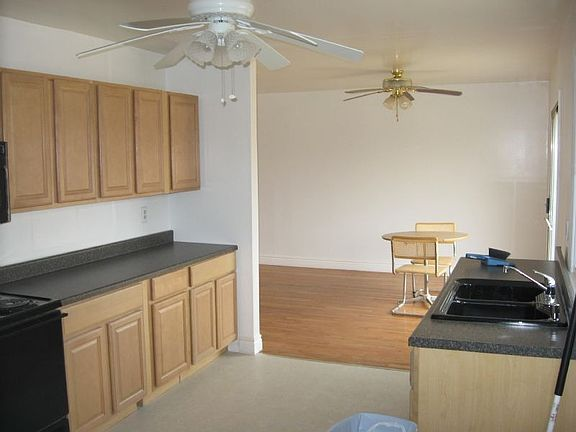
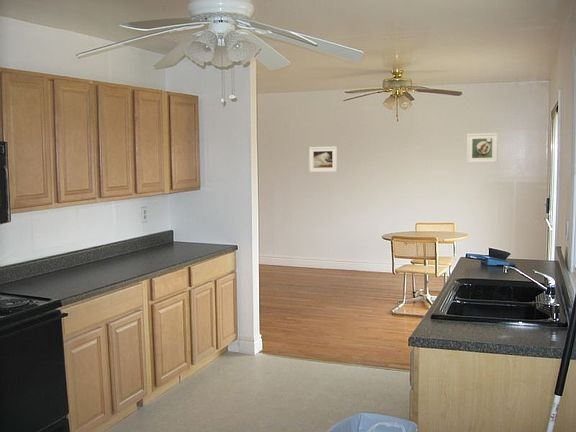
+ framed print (323, 159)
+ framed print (482, 148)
